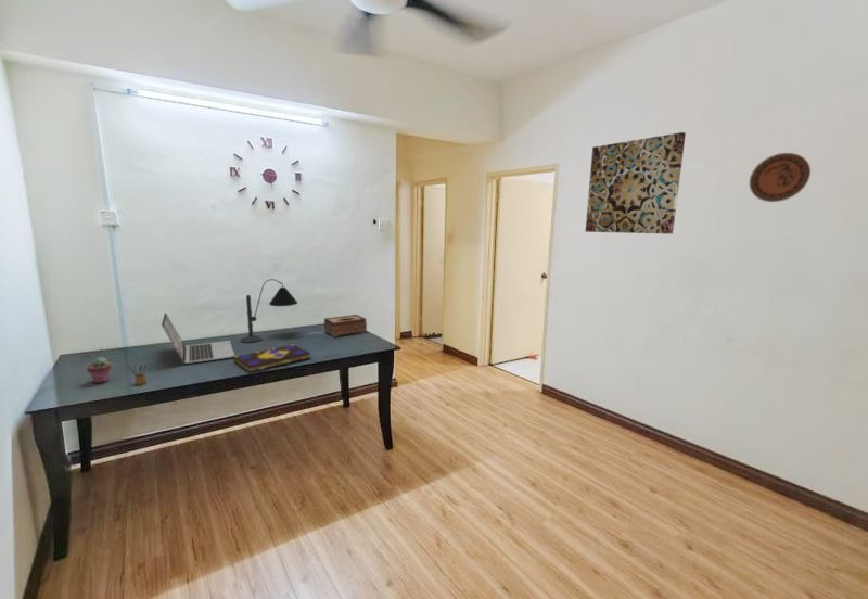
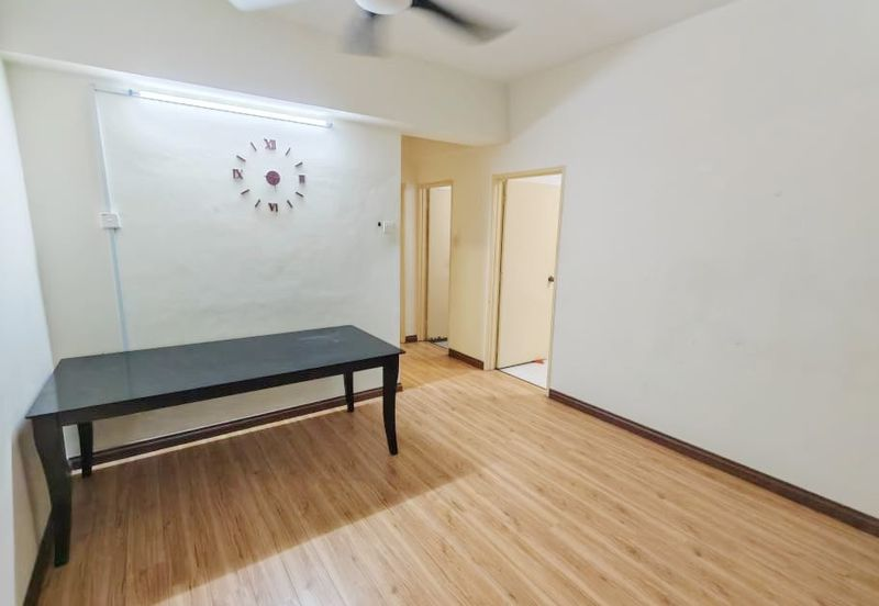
- book (273, 356)
- decorative plate (778, 177)
- pencil box (140, 373)
- desk lamp (271, 305)
- wall art (629, 187)
- laptop (199, 344)
- potted succulent (99, 369)
- tissue box (345, 324)
